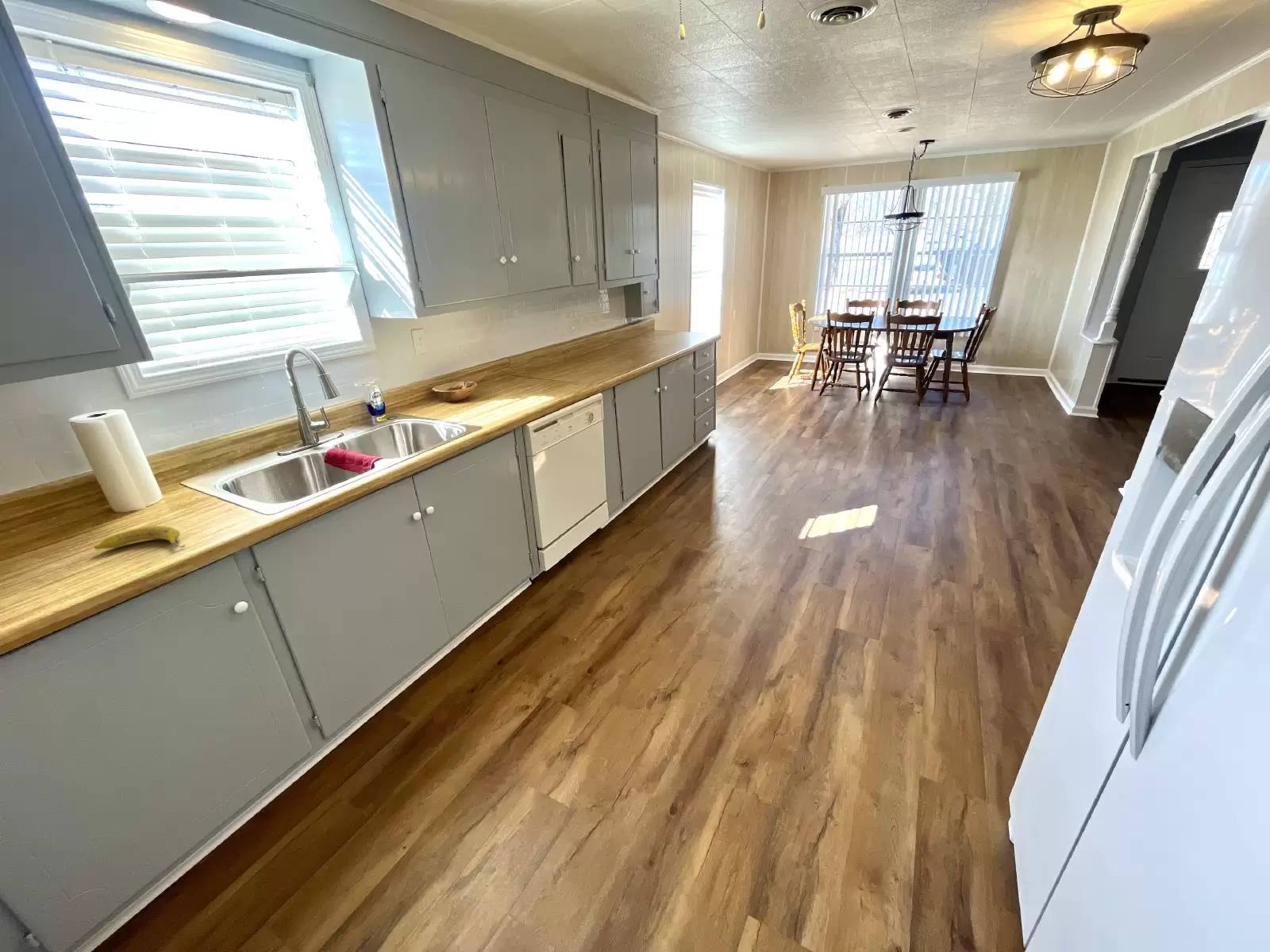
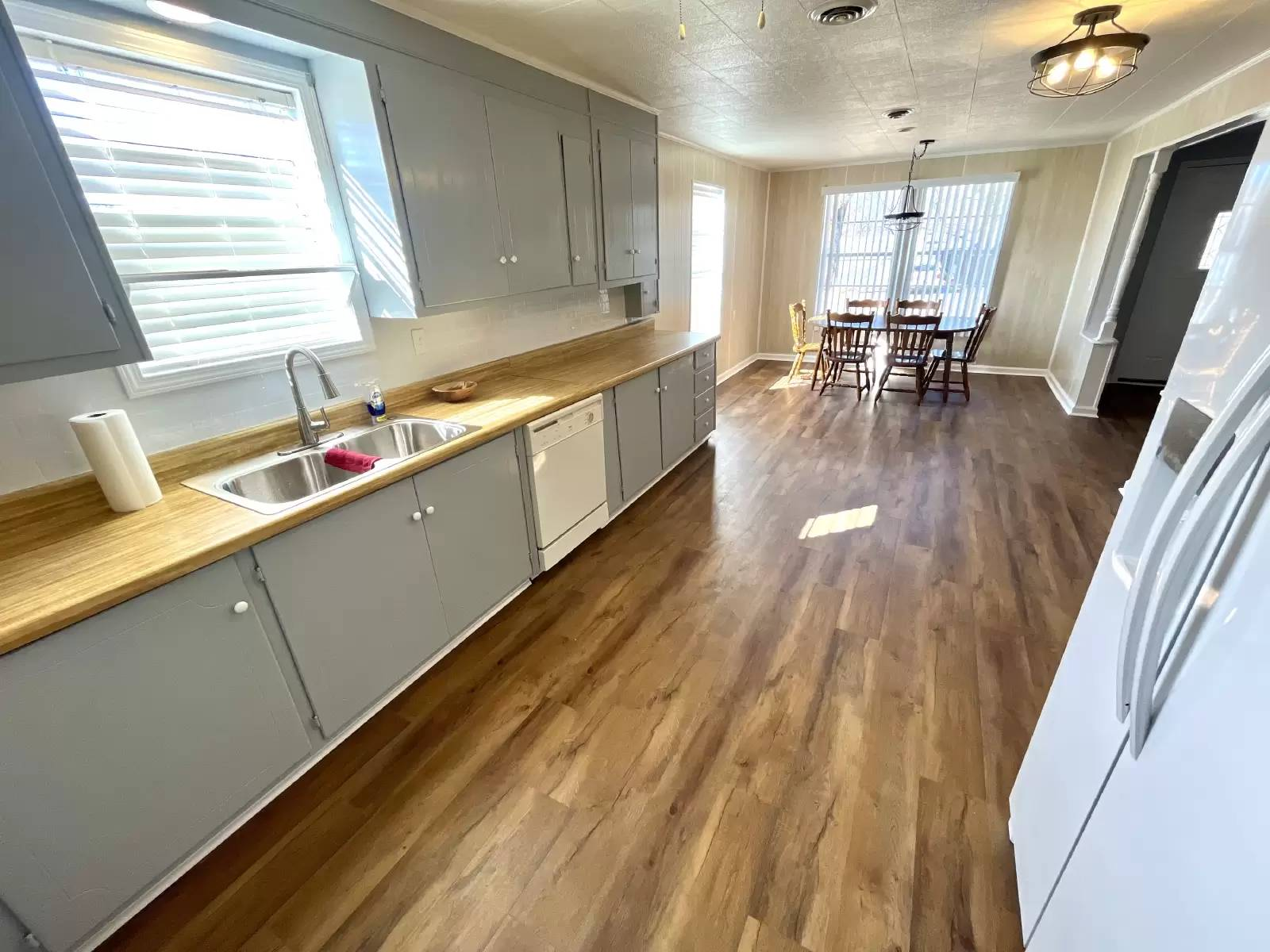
- fruit (145, 538)
